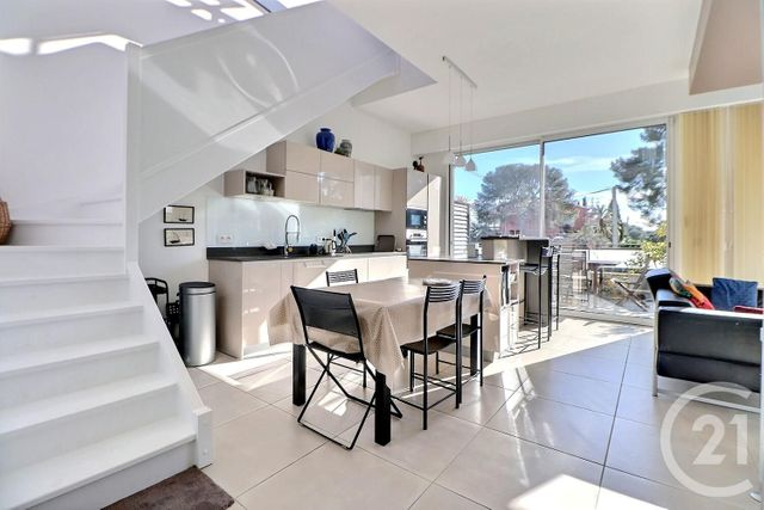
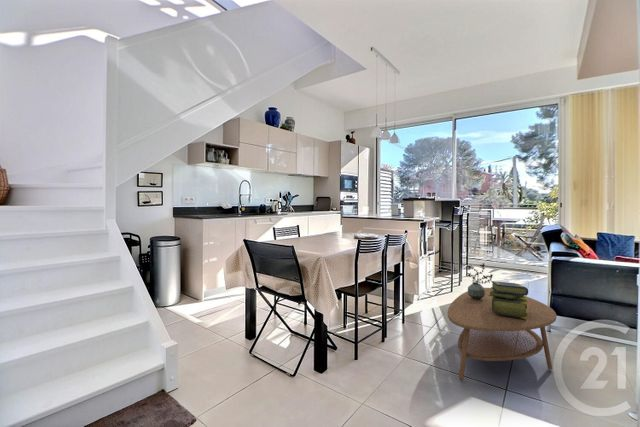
+ potted plant (478, 280)
+ stack of books (507, 297)
+ coffee table (501, 331)
